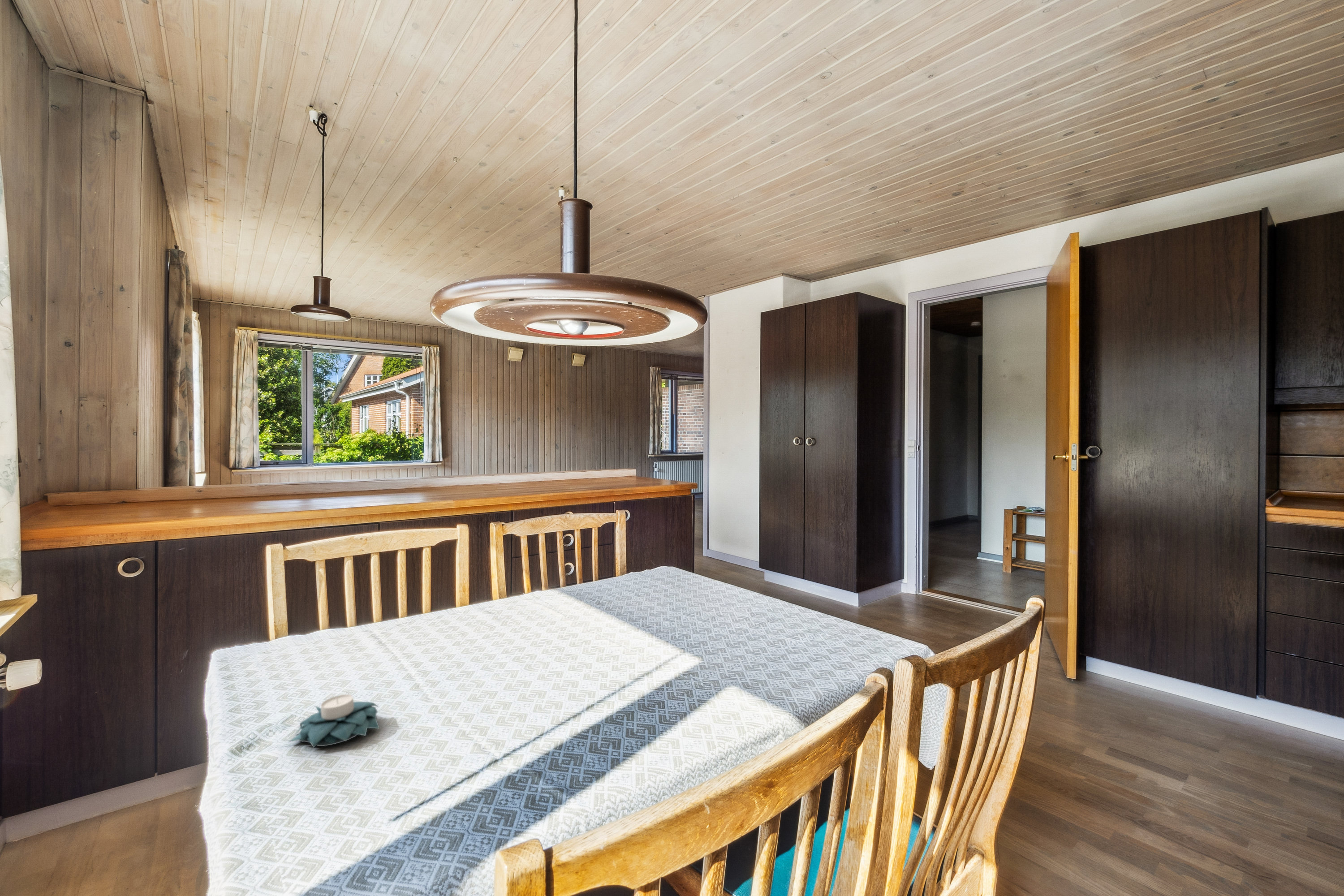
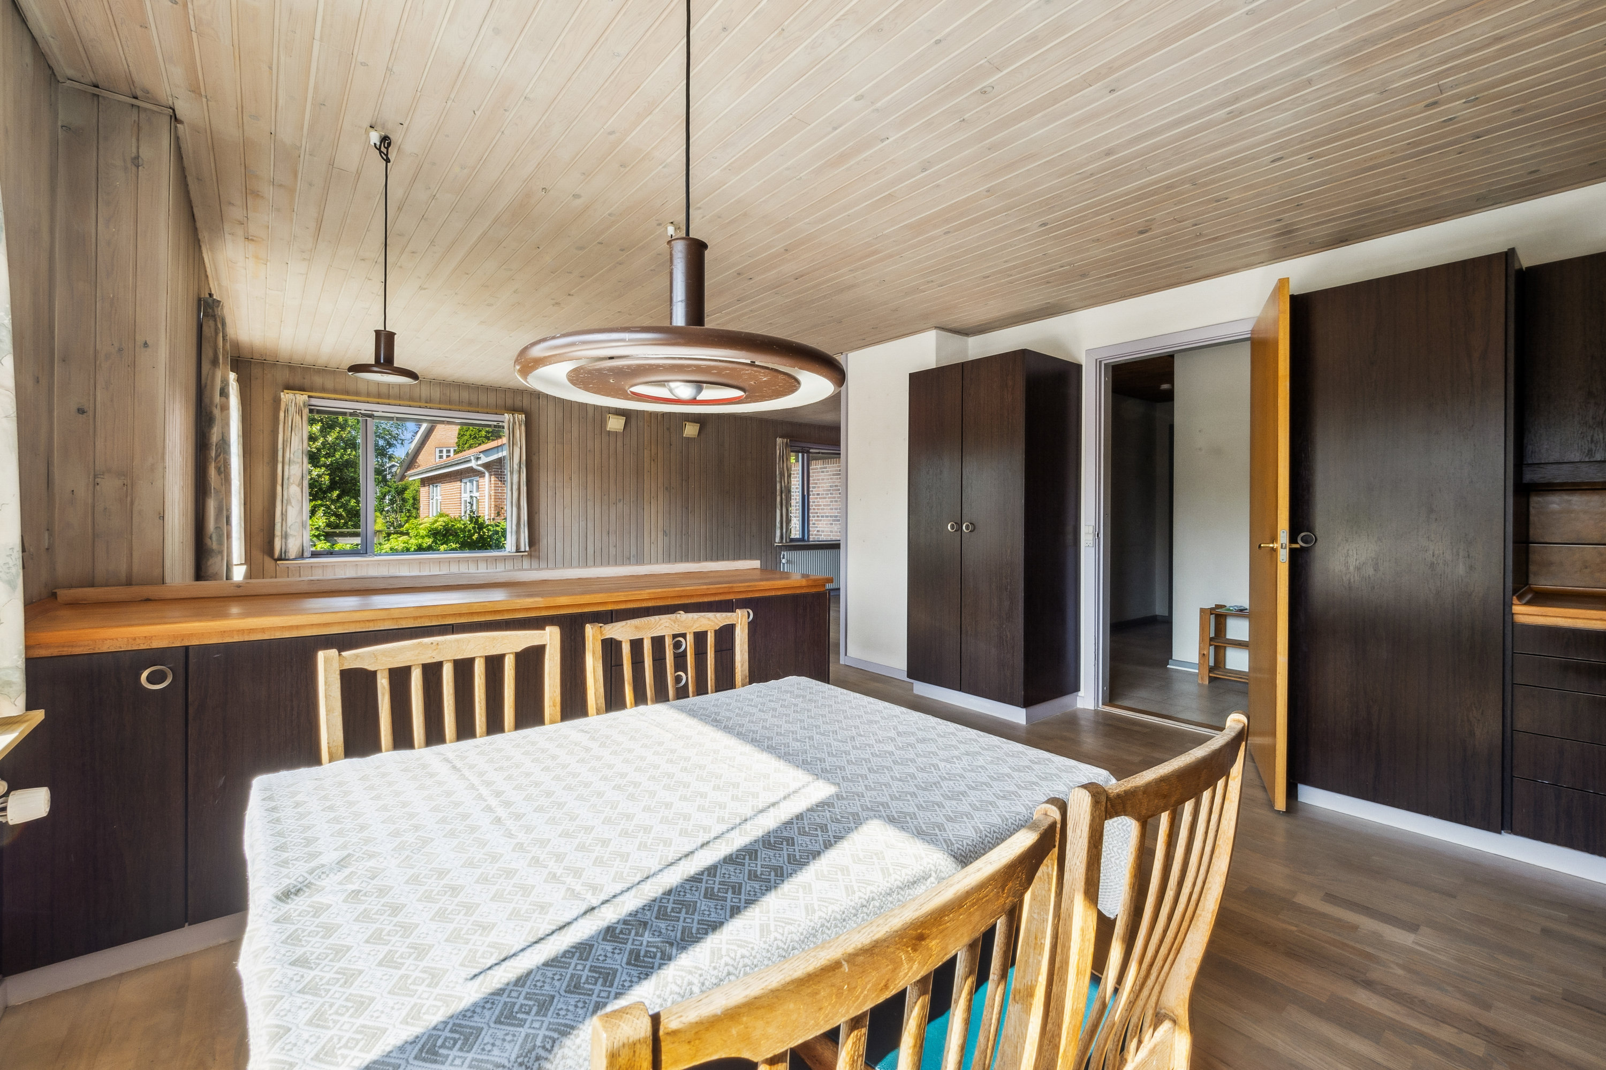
- candle holder (338, 714)
